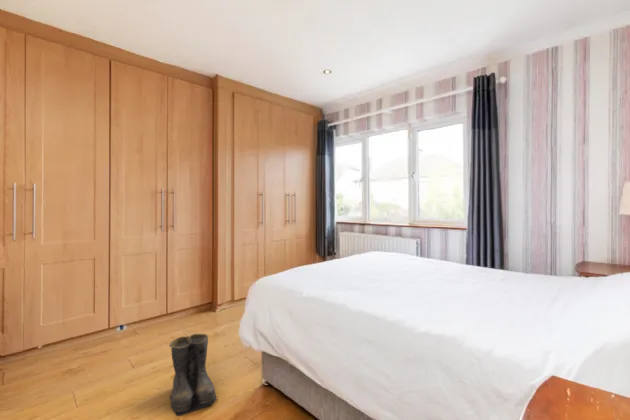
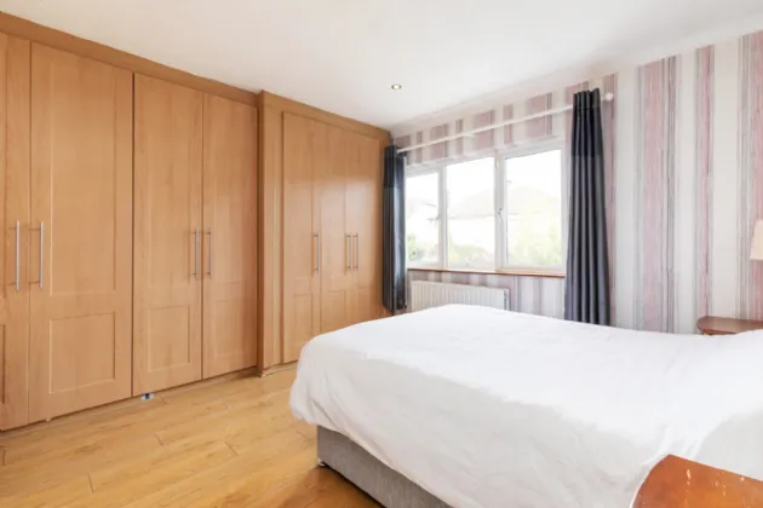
- boots (191, 369)
